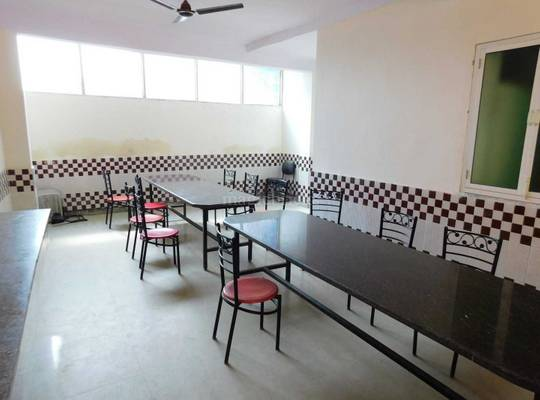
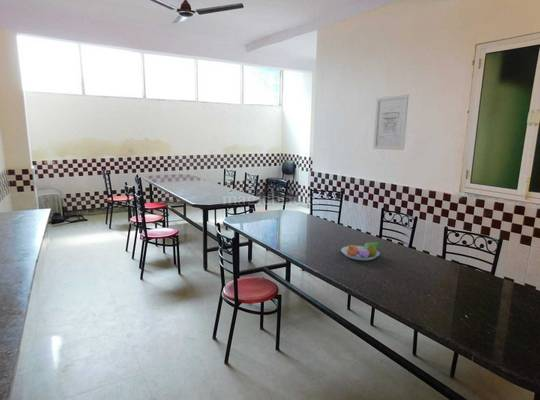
+ fruit bowl (361, 248)
+ wall art (389, 123)
